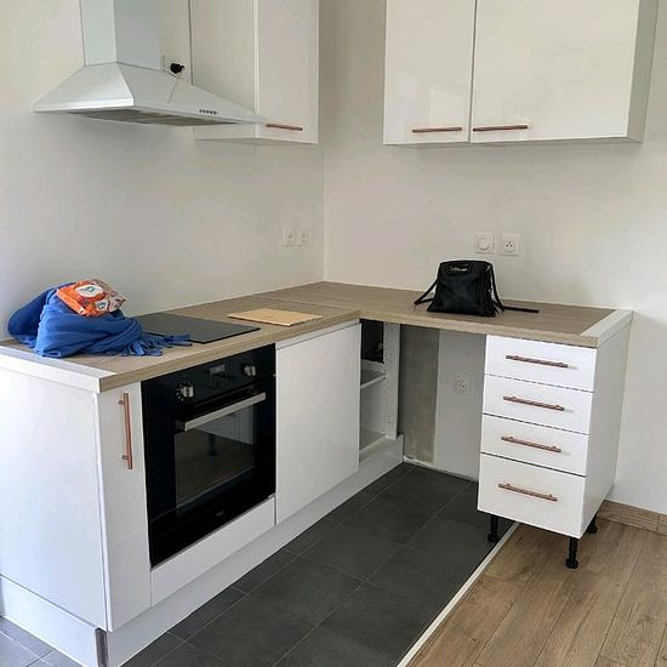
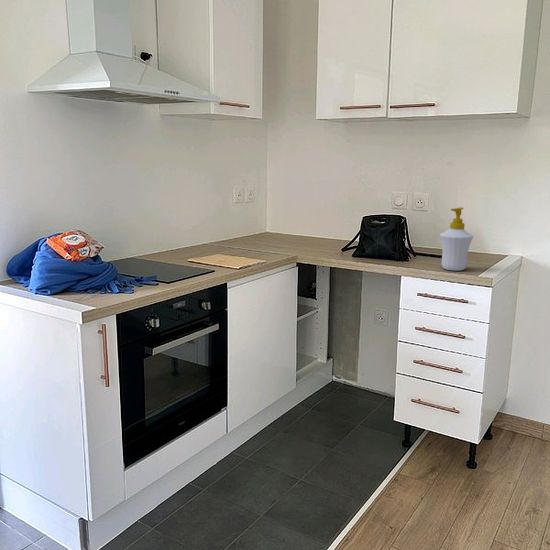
+ soap bottle (456, 238)
